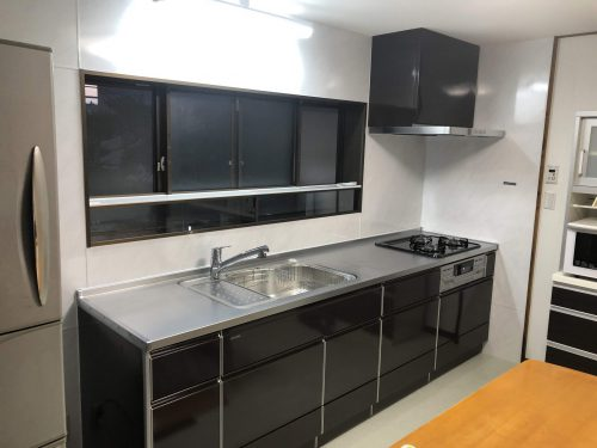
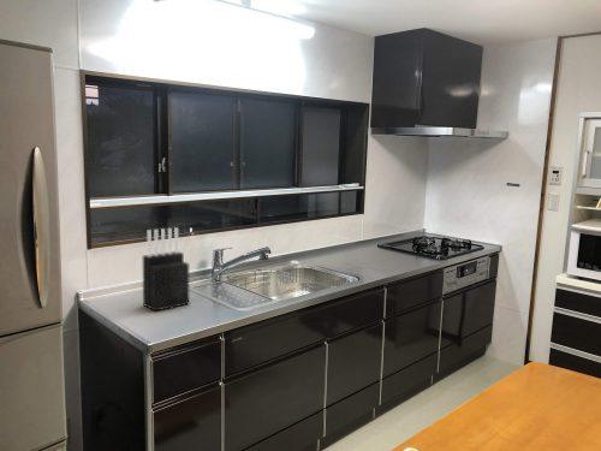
+ knife block (167, 268)
